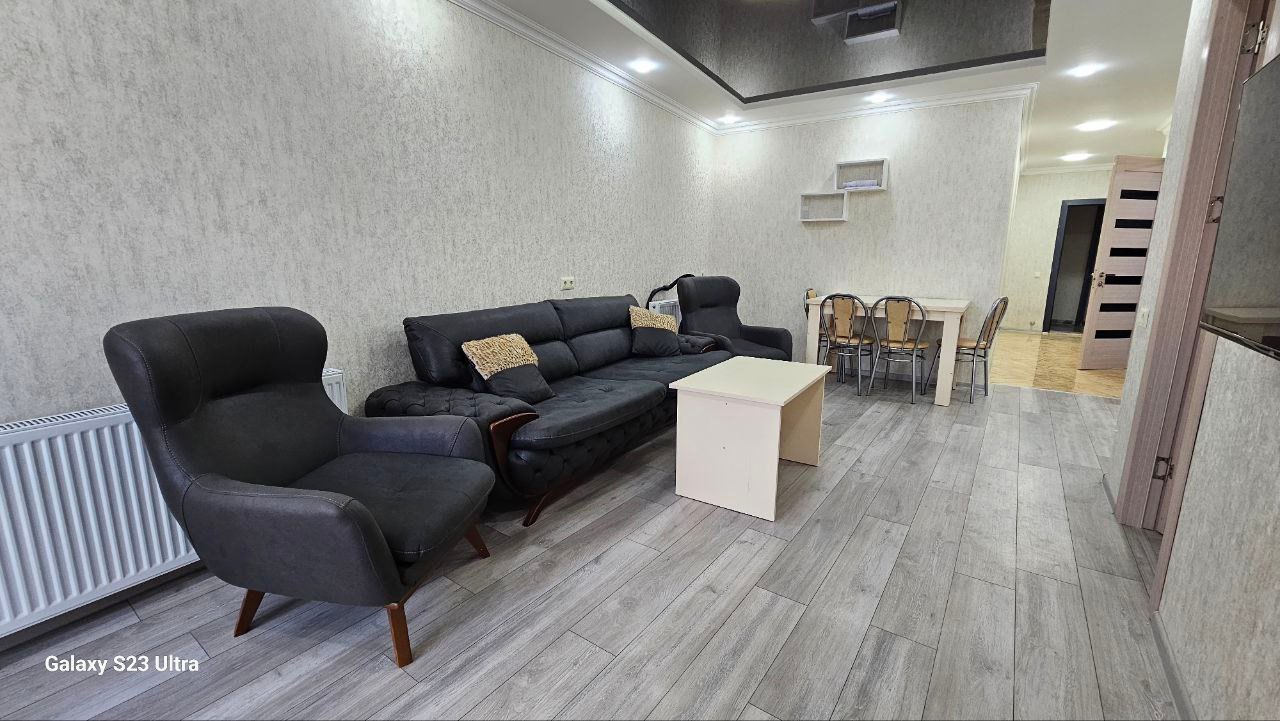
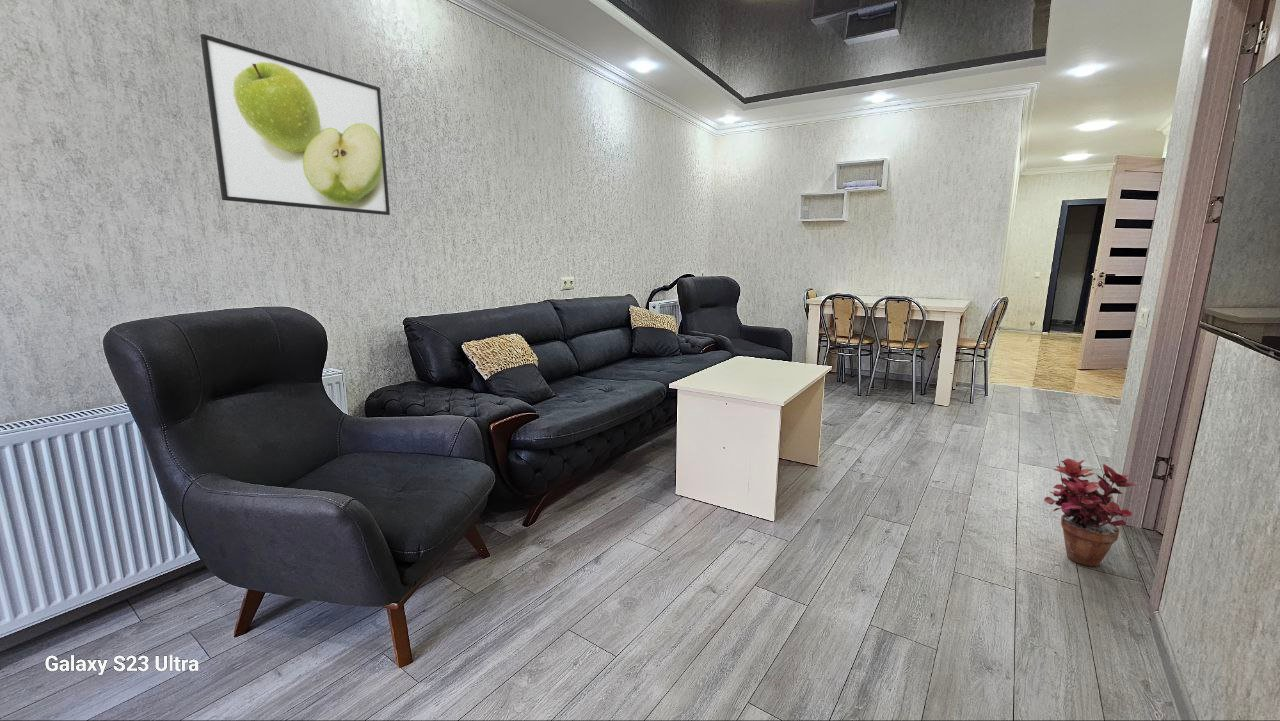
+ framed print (309, 138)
+ potted plant (1086, 515)
